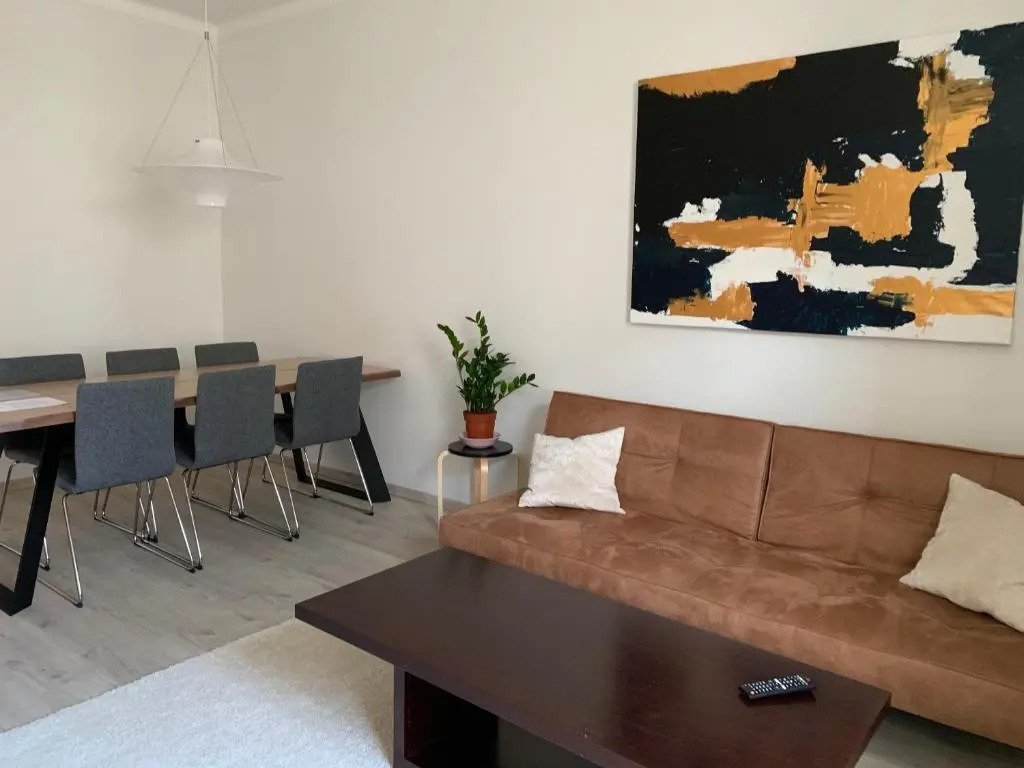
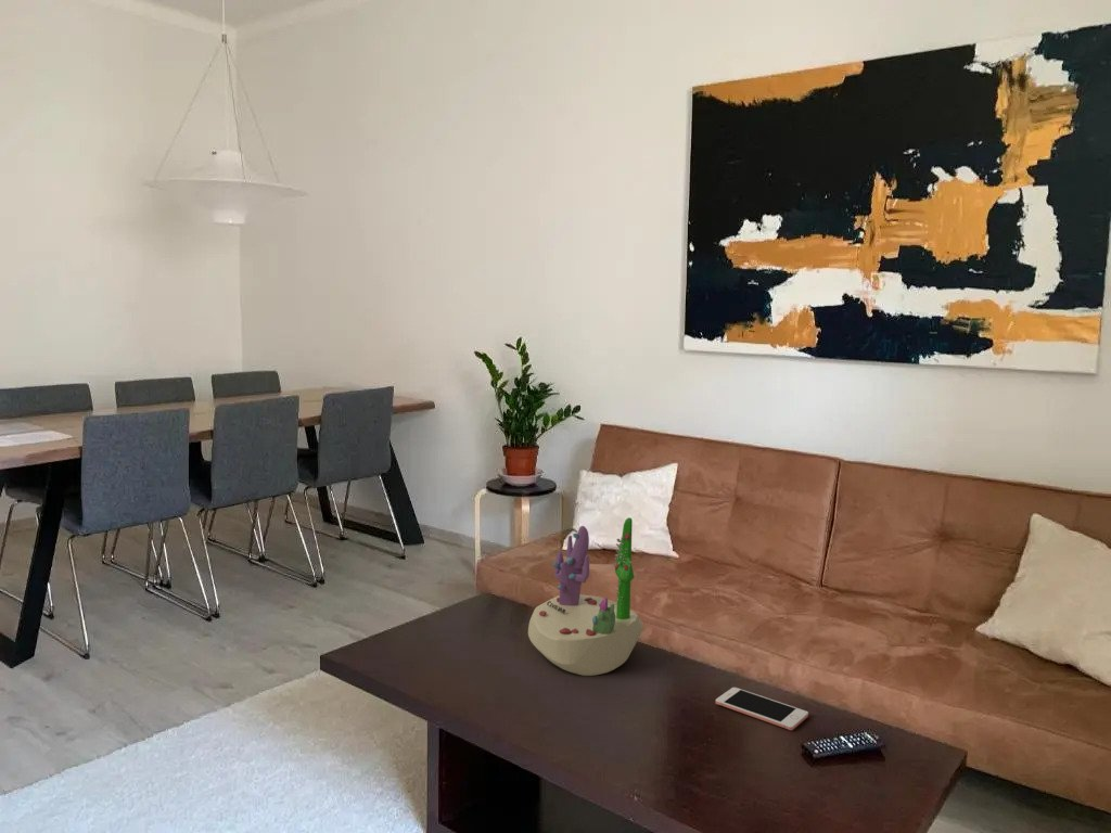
+ cell phone (761, 707)
+ succulent planter (585, 581)
